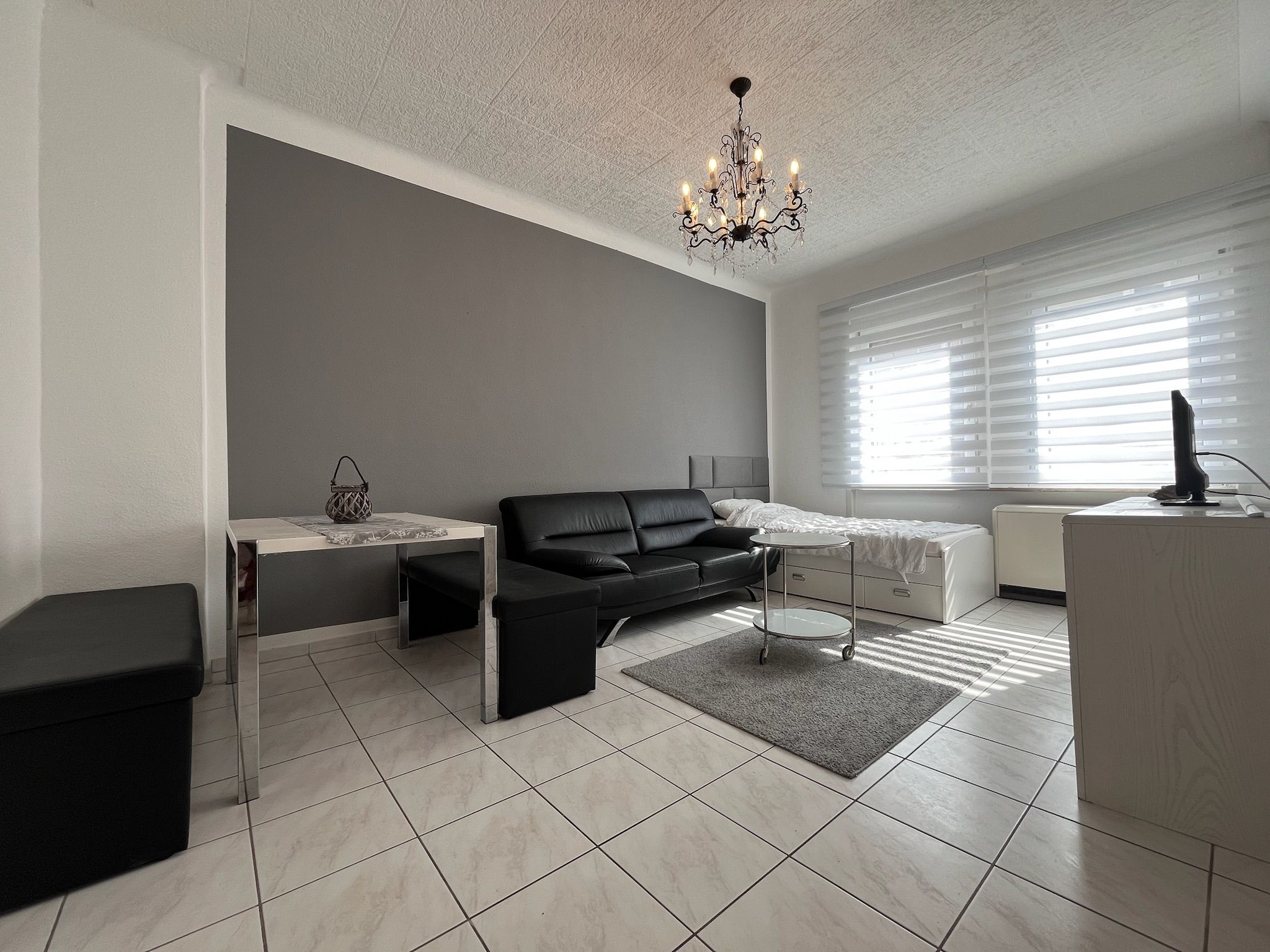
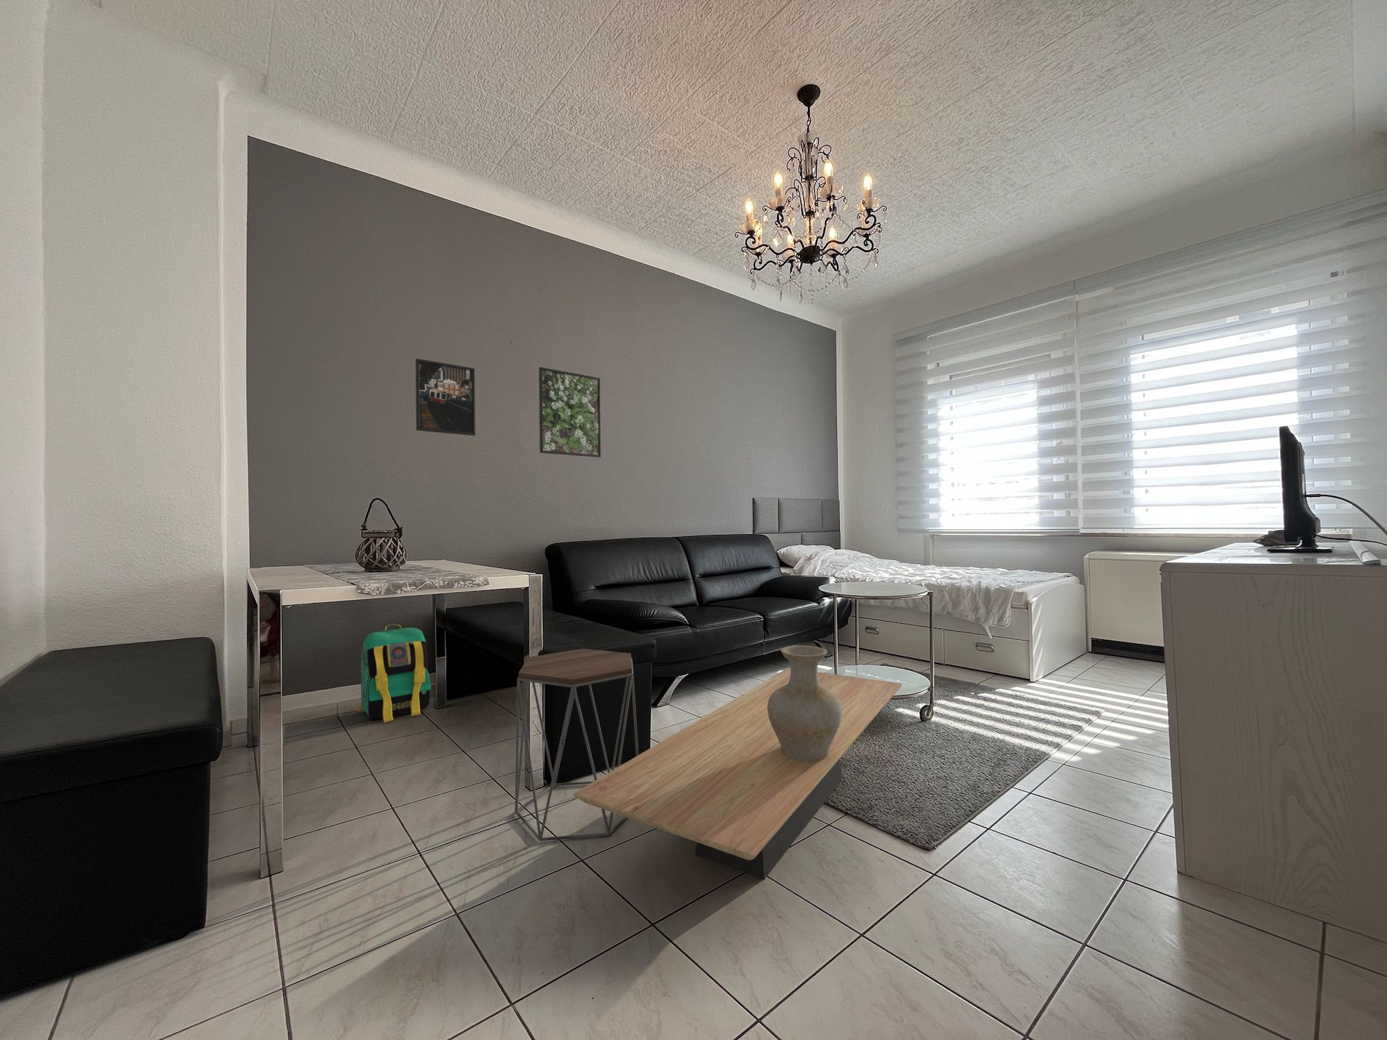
+ side table (583, 733)
+ vase (804, 700)
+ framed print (571, 414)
+ coffee table (778, 768)
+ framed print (447, 398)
+ backpack (394, 667)
